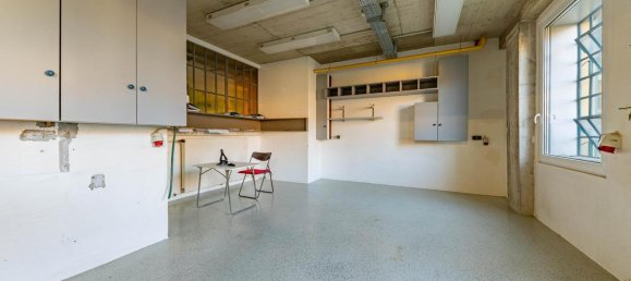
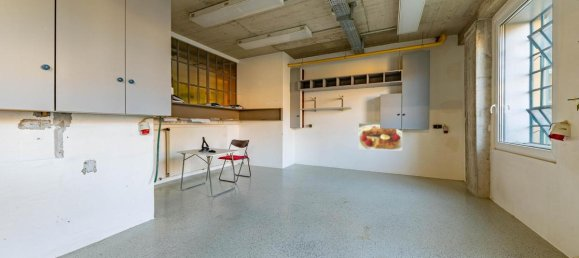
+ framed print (379, 136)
